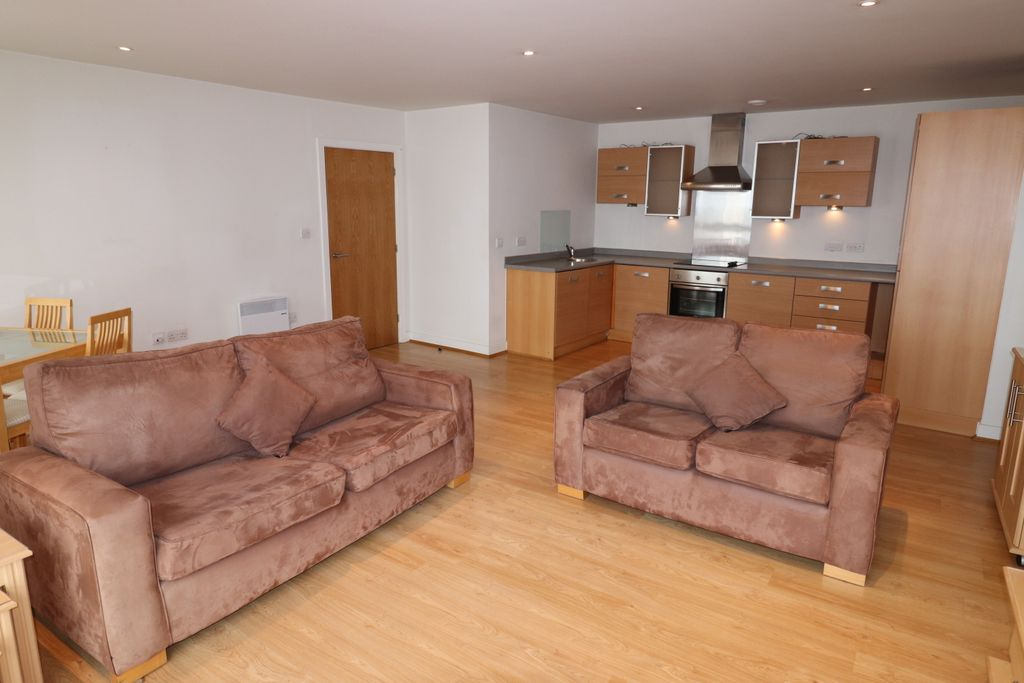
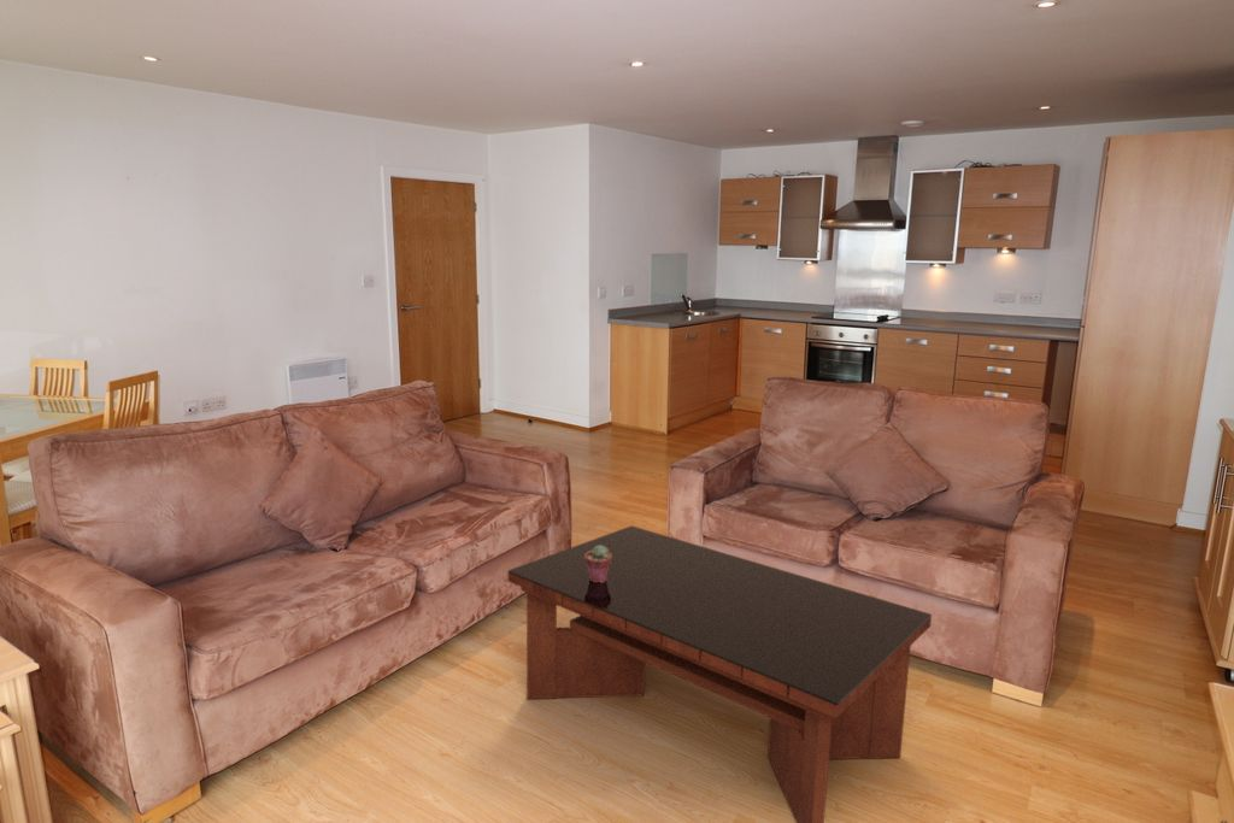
+ potted succulent (598, 562)
+ coffee table (704, 658)
